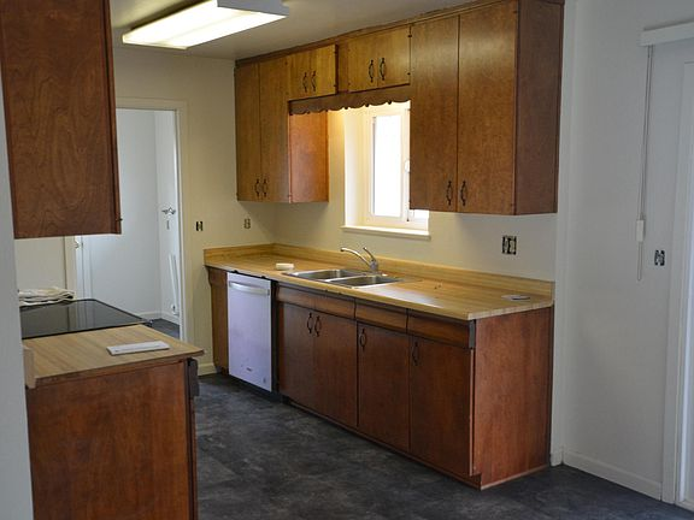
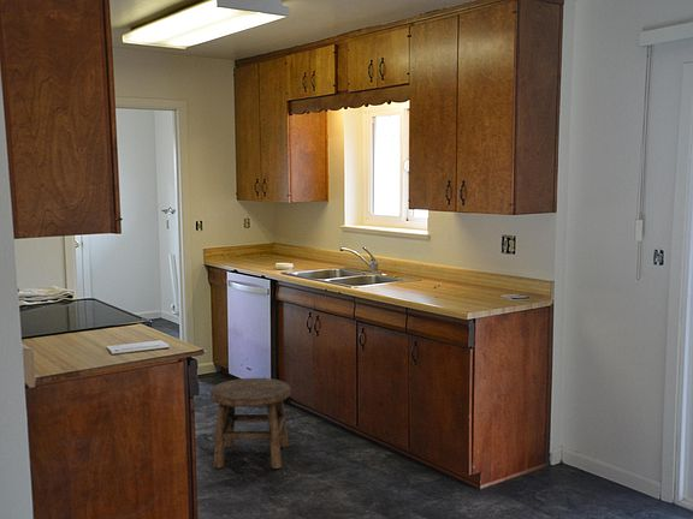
+ stool (250, 420)
